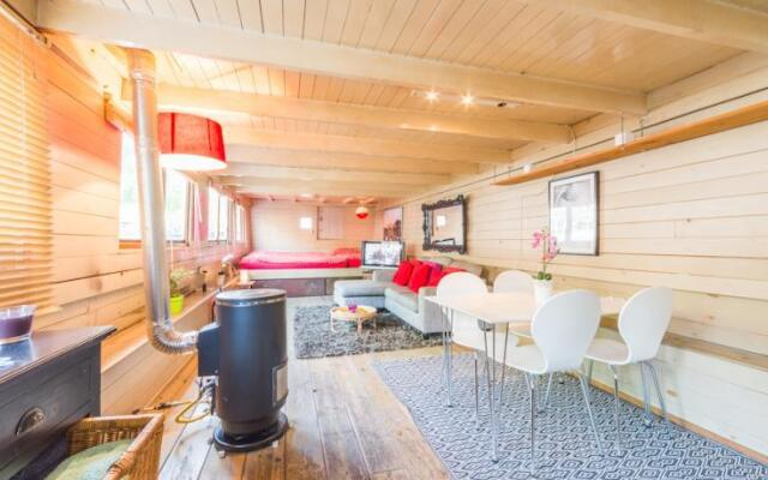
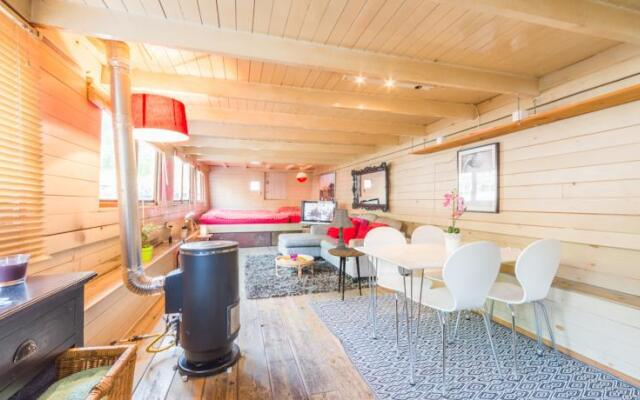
+ table lamp (341, 229)
+ side table (344, 273)
